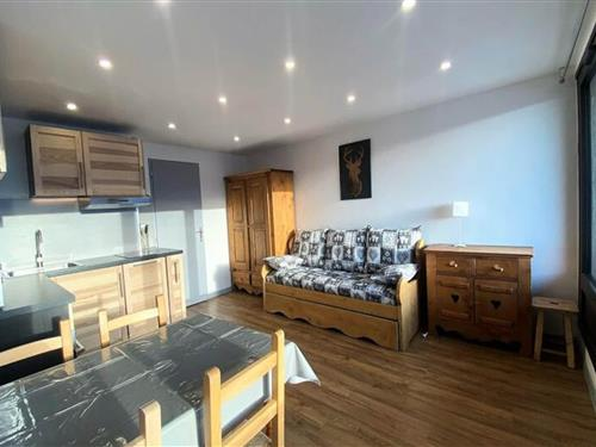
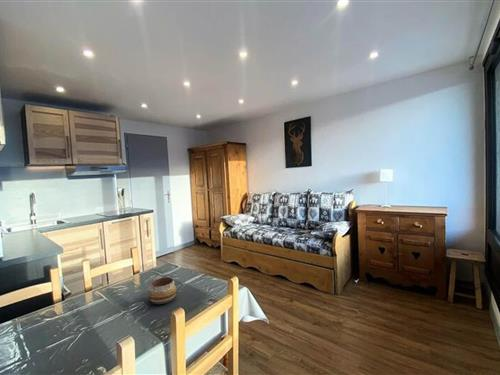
+ decorative bowl (162, 290)
